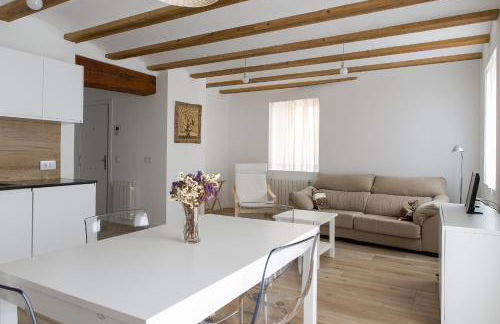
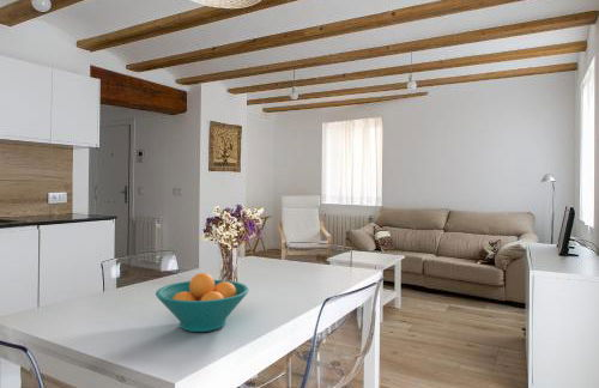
+ fruit bowl (202, 299)
